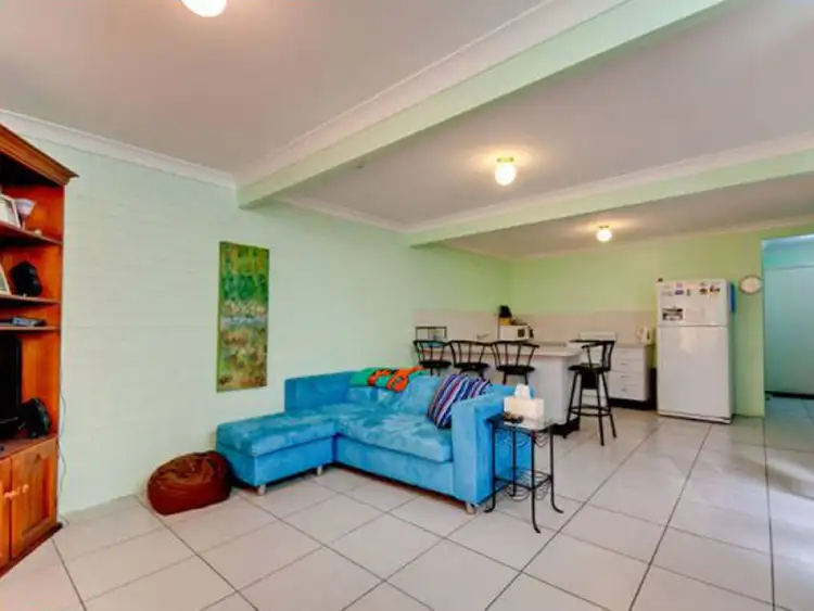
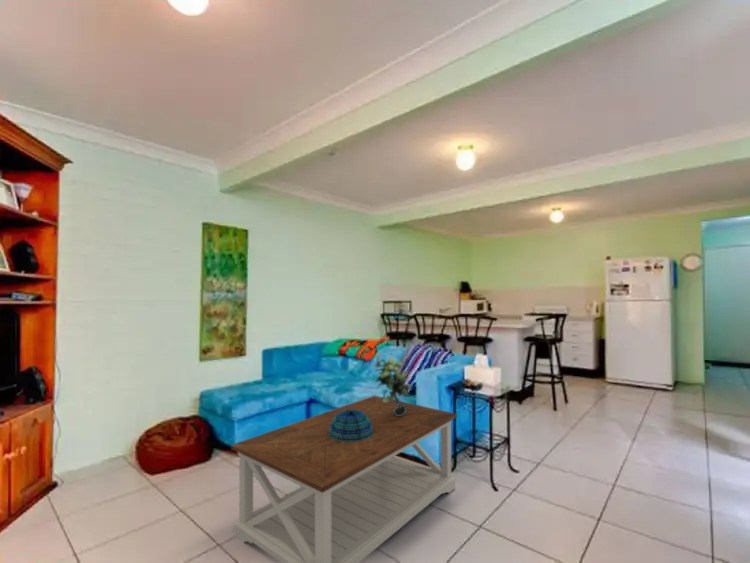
+ coffee table (356, 468)
+ decorative bowl (351, 421)
+ potted plant (391, 384)
